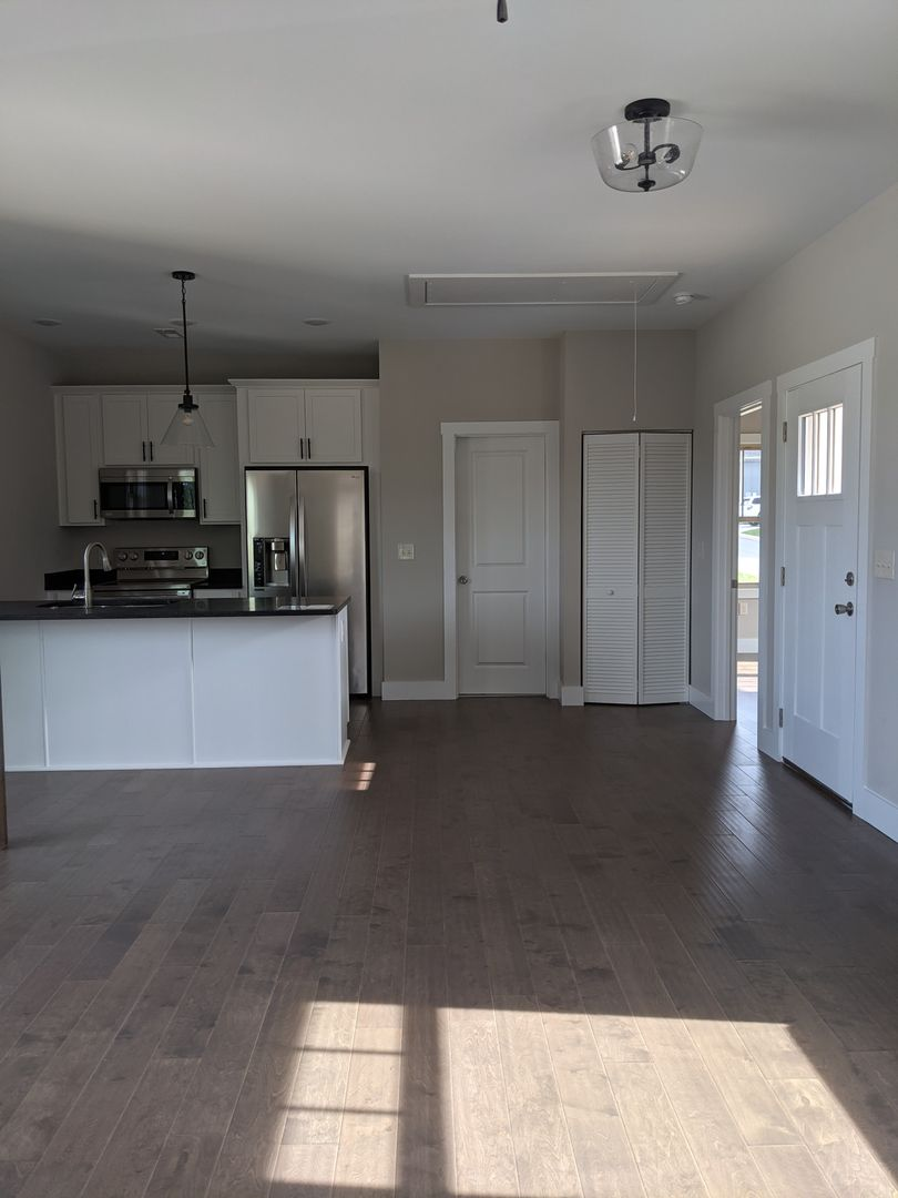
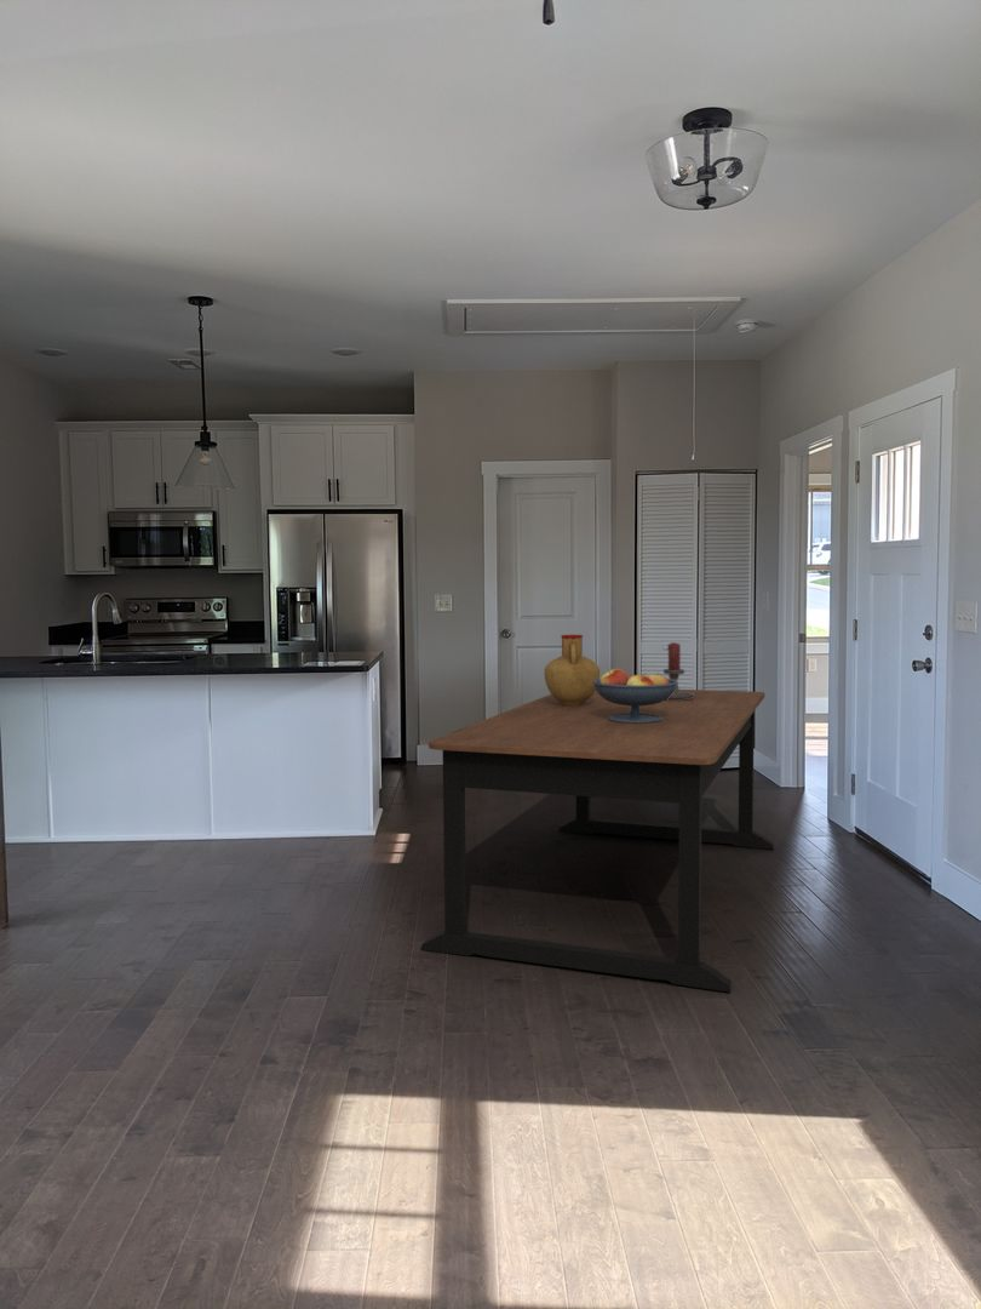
+ vase (572, 669)
+ dining table (624, 798)
+ candle holder (667, 669)
+ fruit bowl (635, 692)
